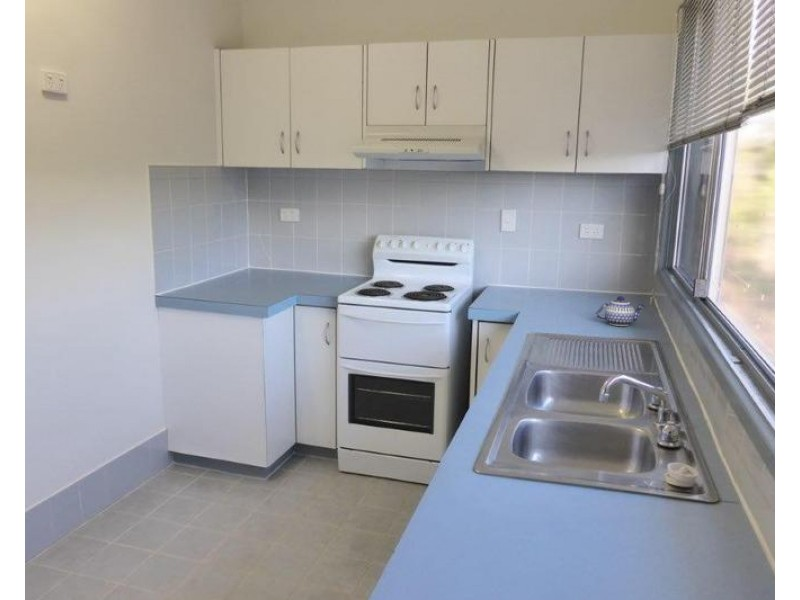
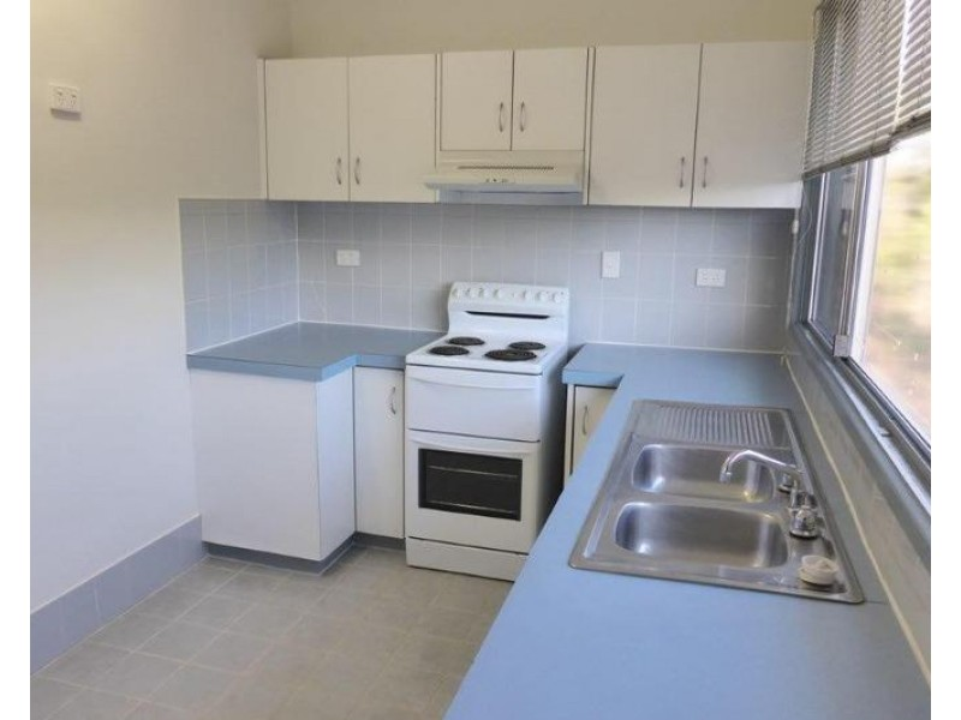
- teapot (620, 310)
